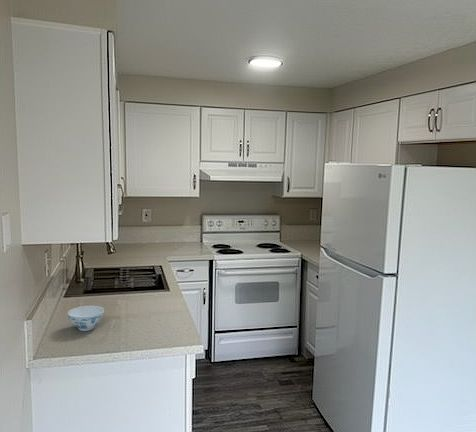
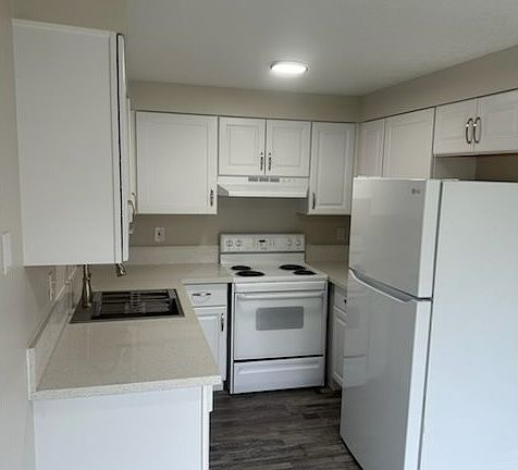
- chinaware (86, 319)
